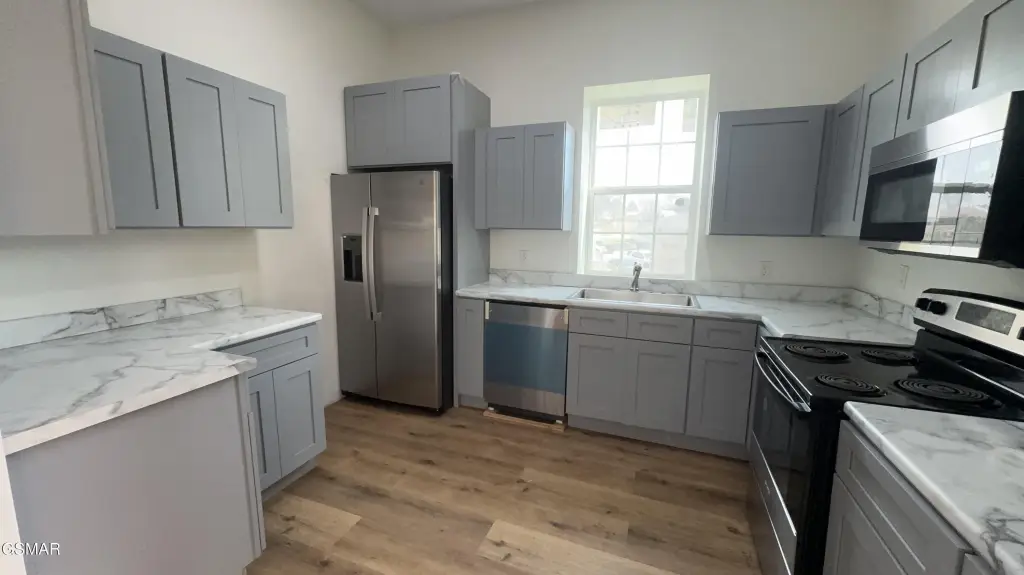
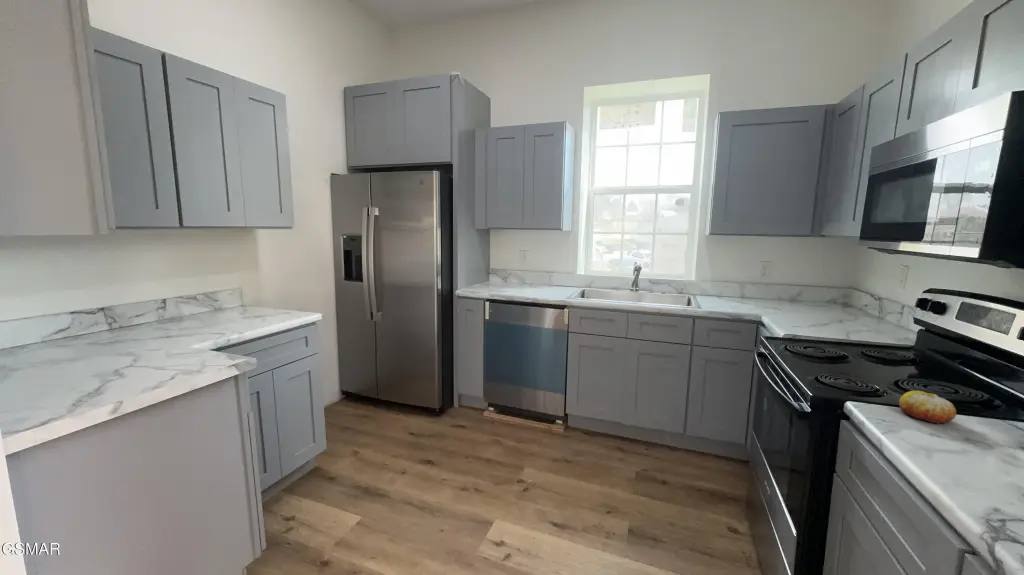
+ fruit (927, 405)
